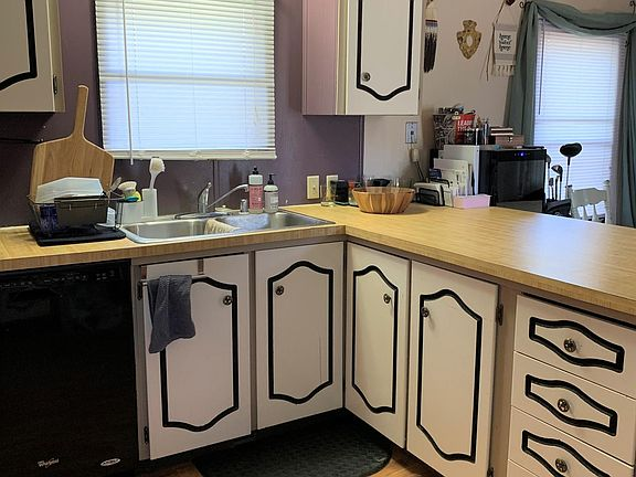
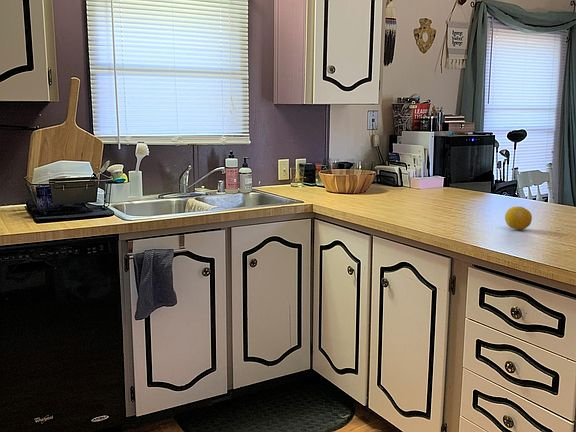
+ fruit (518, 217)
